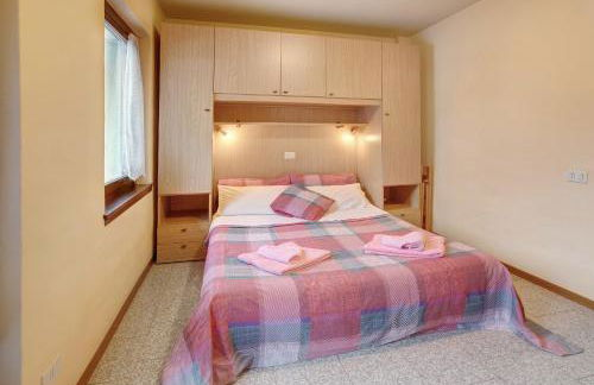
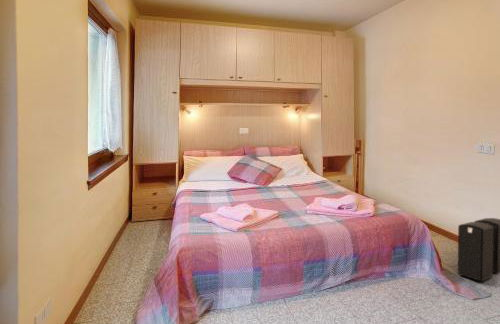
+ speaker (480, 246)
